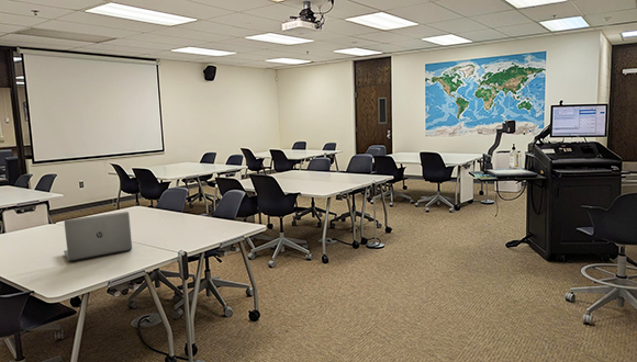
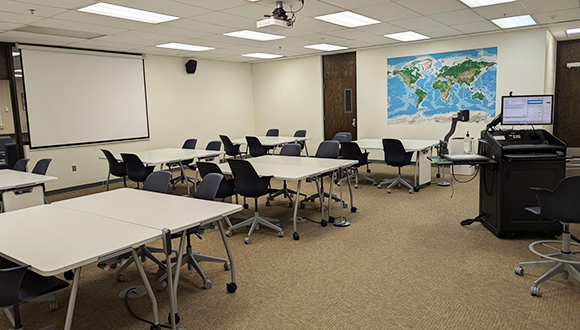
- laptop (96, 233)
